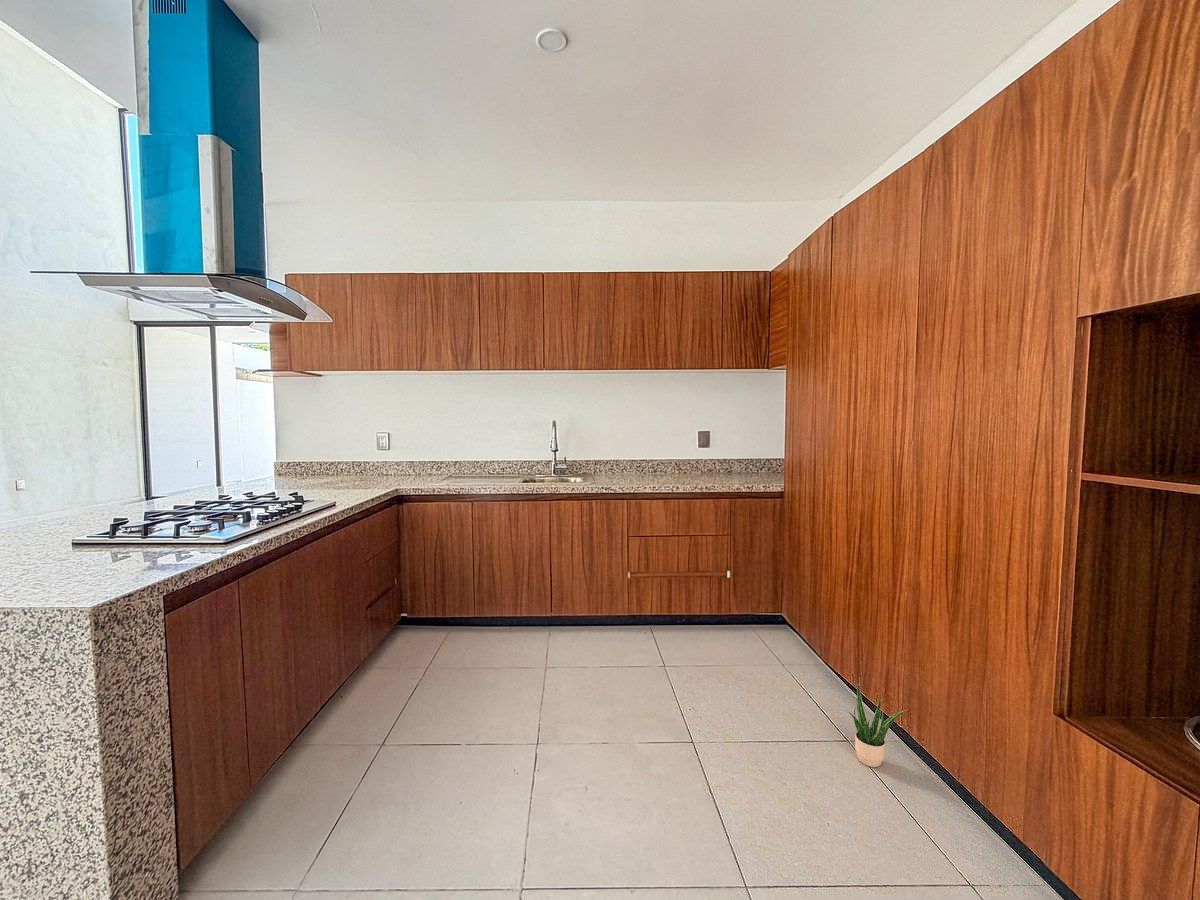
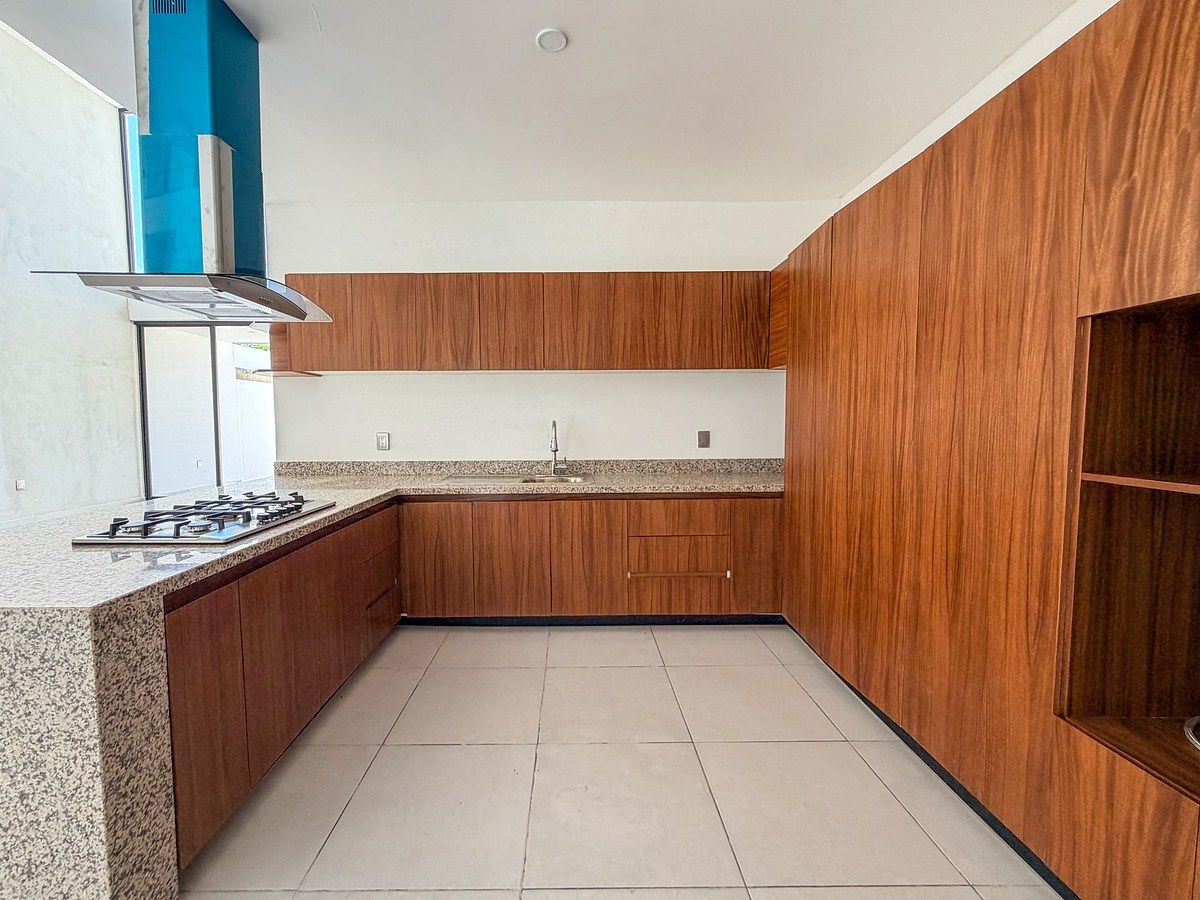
- potted plant (871, 724)
